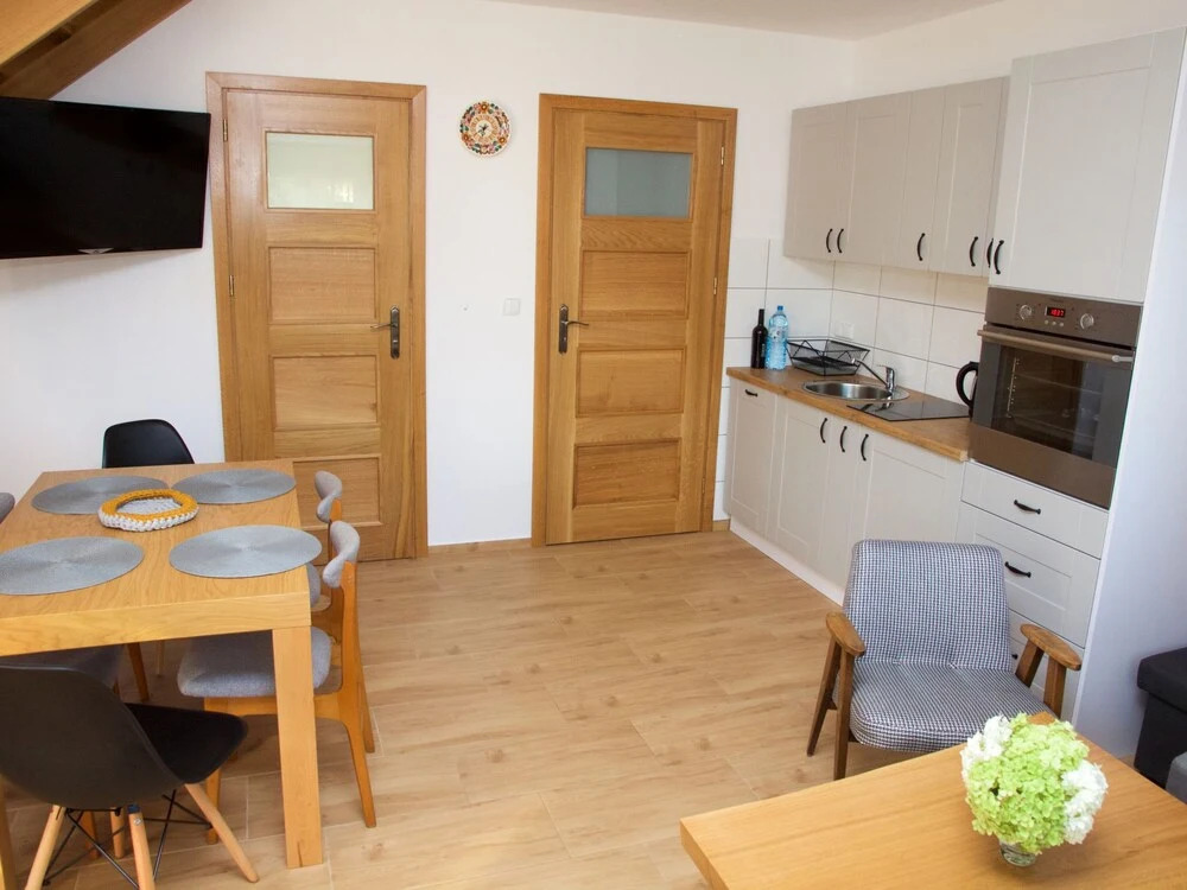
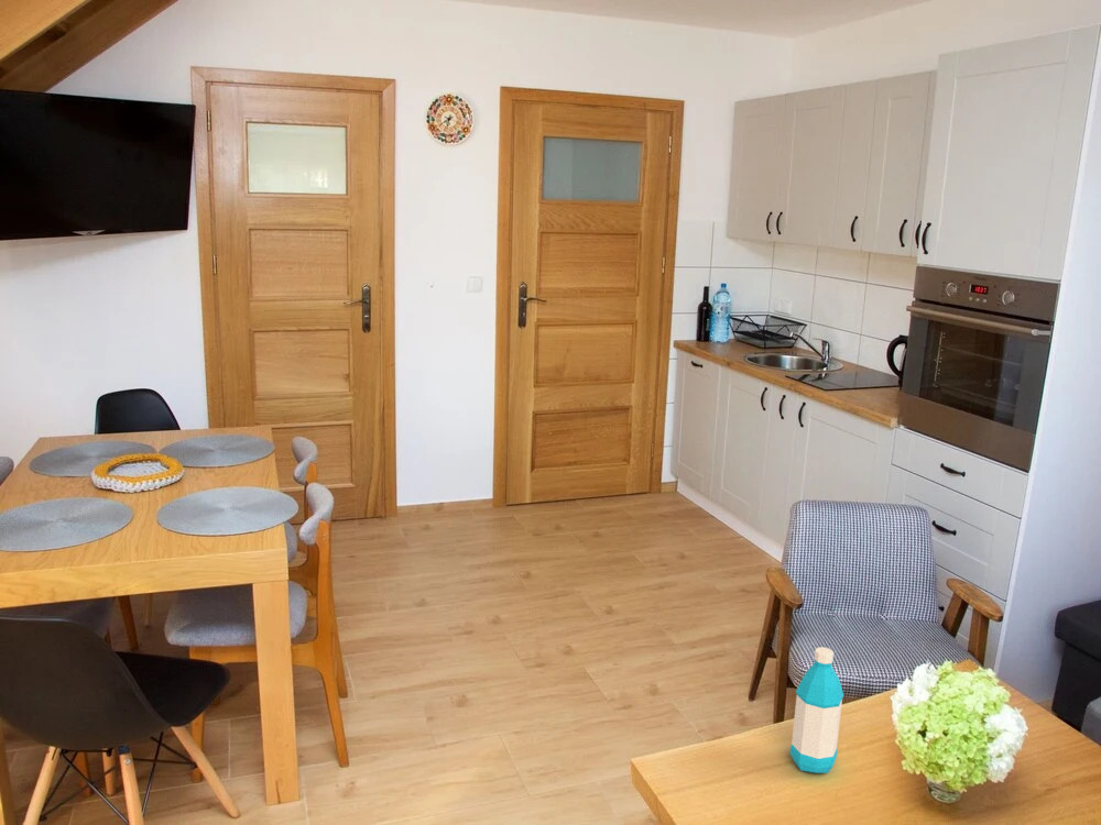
+ water bottle (818, 708)
